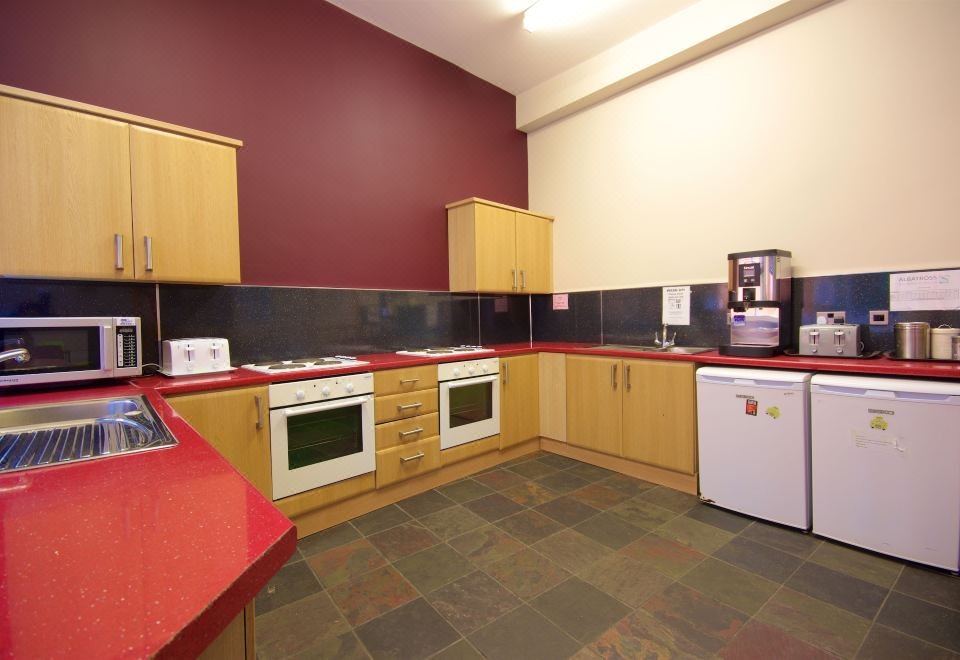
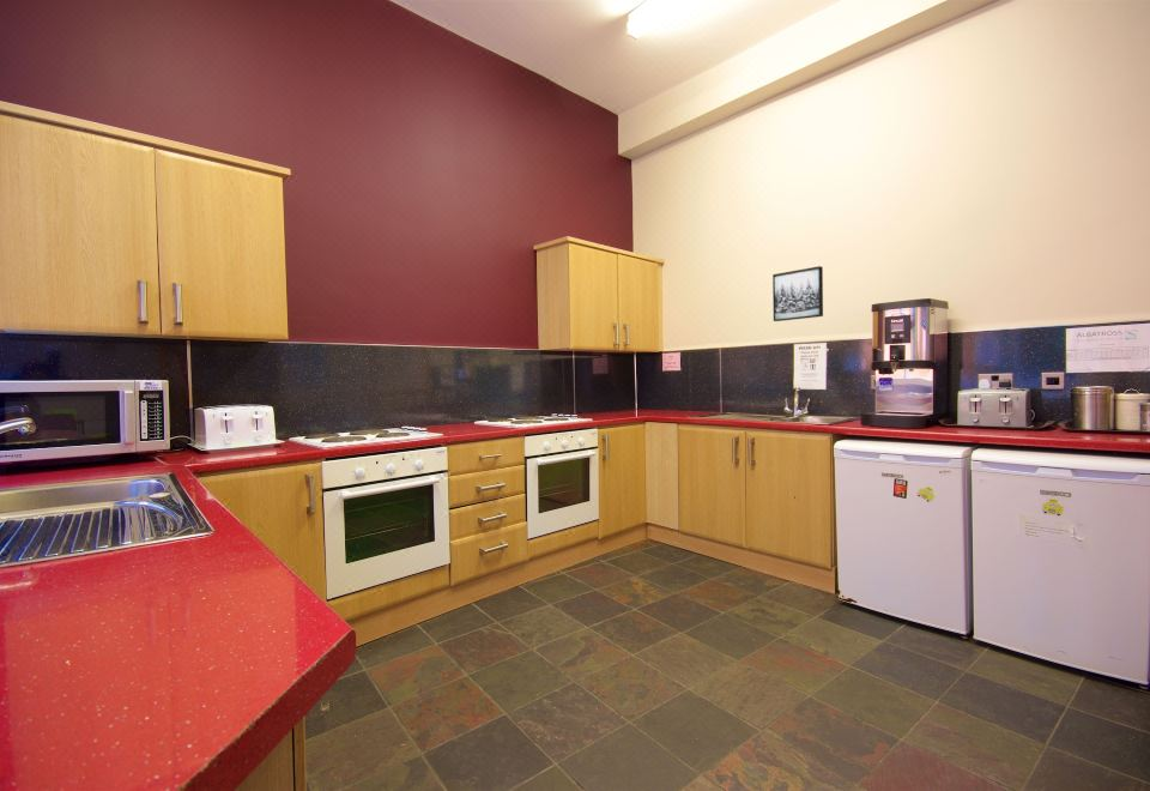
+ wall art (797, 295)
